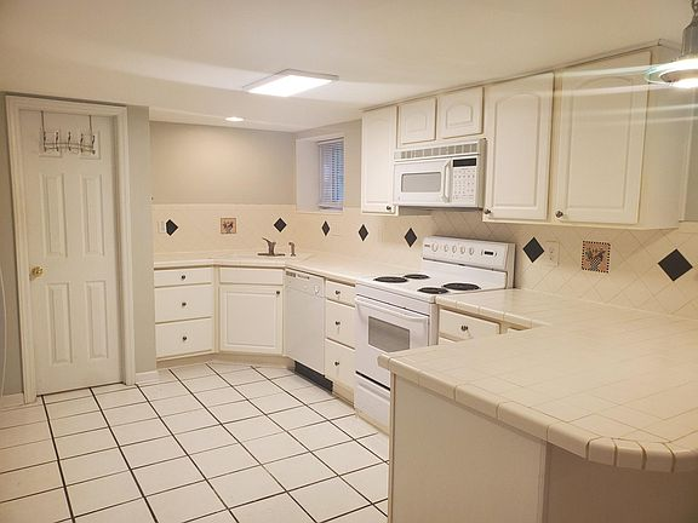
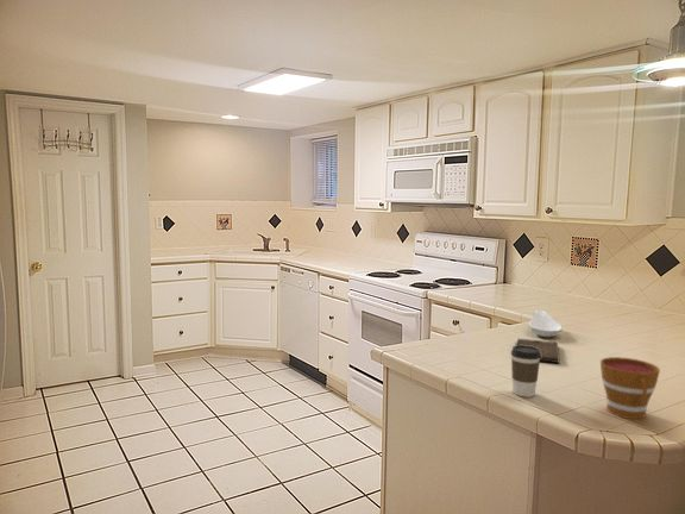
+ spoon rest (541, 322)
+ coffee cup (524, 370)
+ cup (630, 390)
+ cutting board (536, 347)
